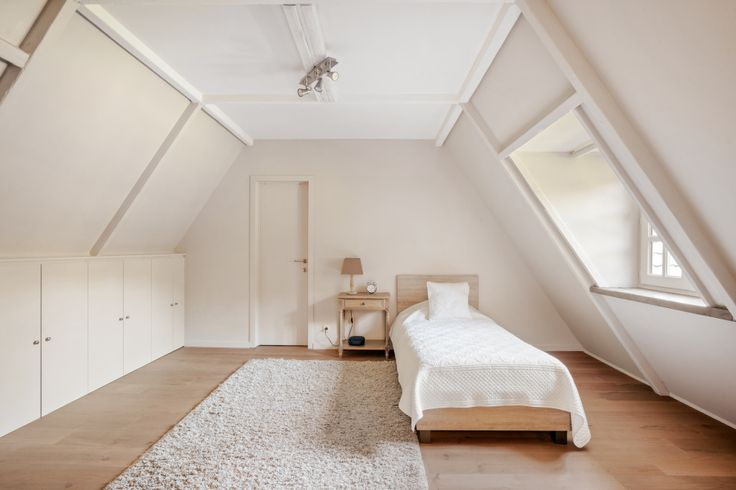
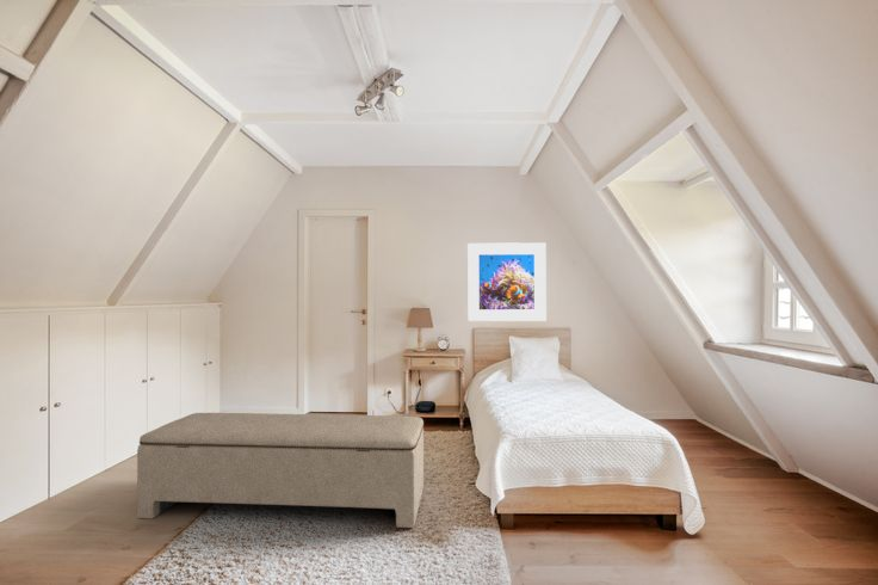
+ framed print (506, 282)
+ bench (290, 462)
